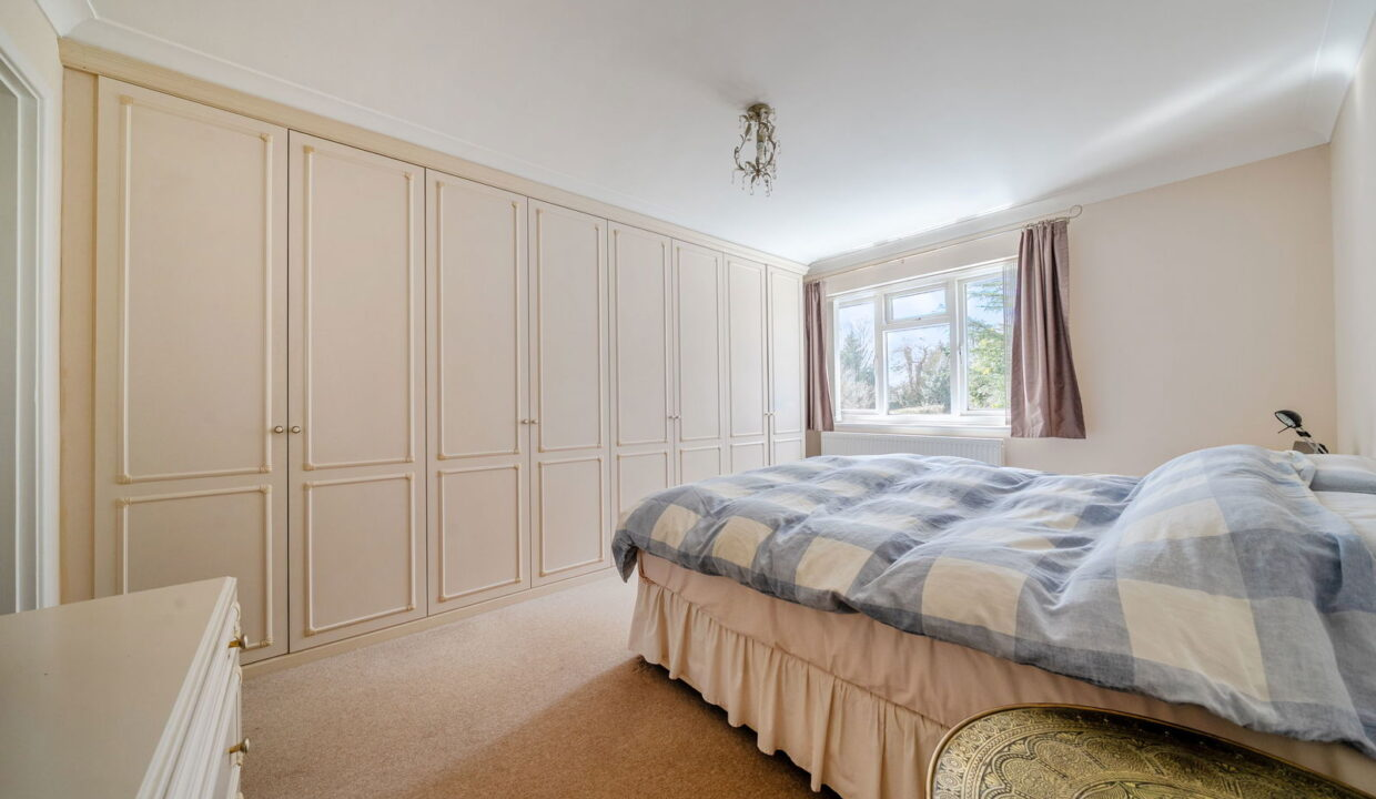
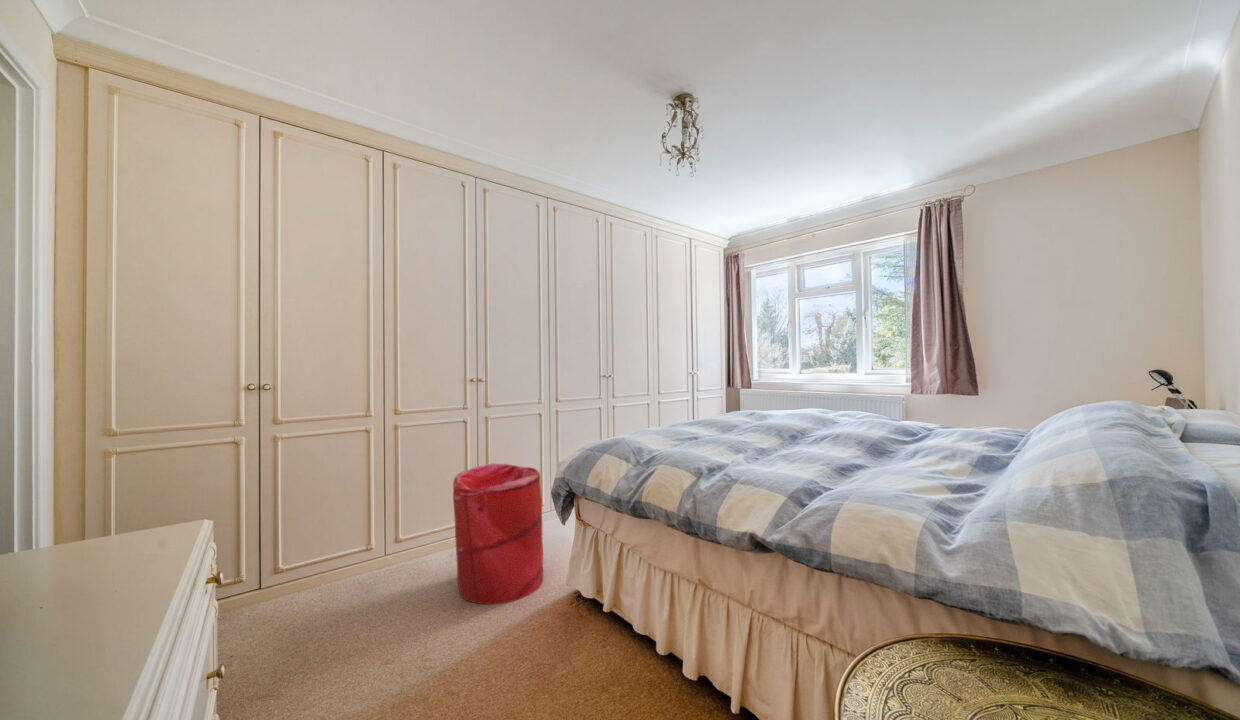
+ laundry hamper (499, 527)
